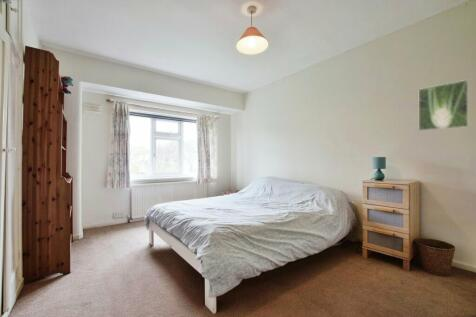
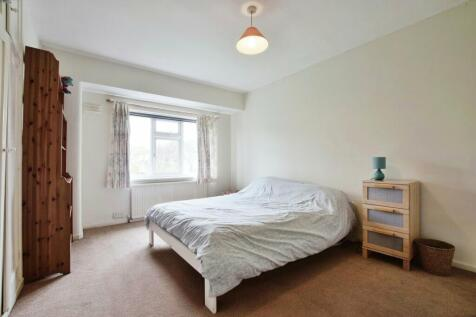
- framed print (441, 106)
